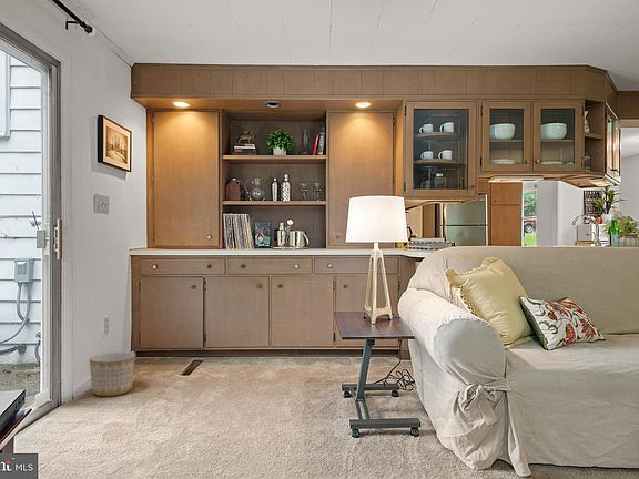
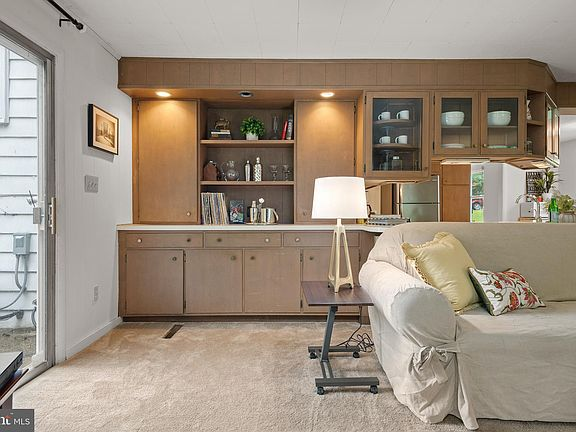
- planter (112, 374)
